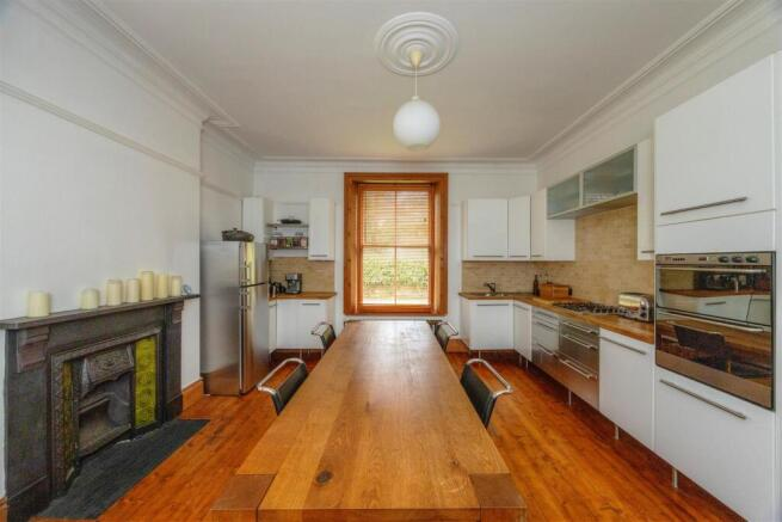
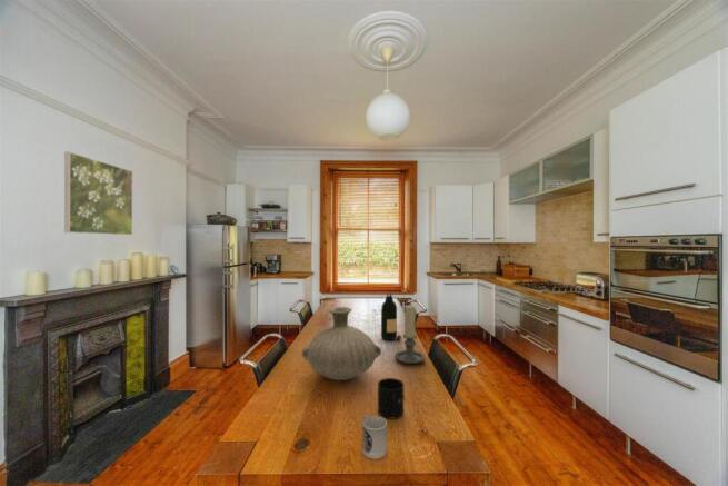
+ vase (341, 341)
+ cup (371, 433)
+ mug (390, 399)
+ candle holder (409, 331)
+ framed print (102, 198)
+ bottle (391, 315)
